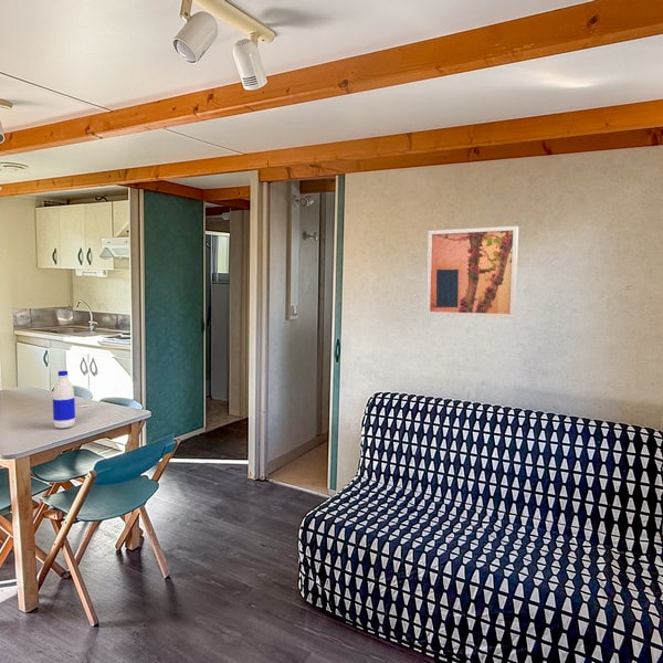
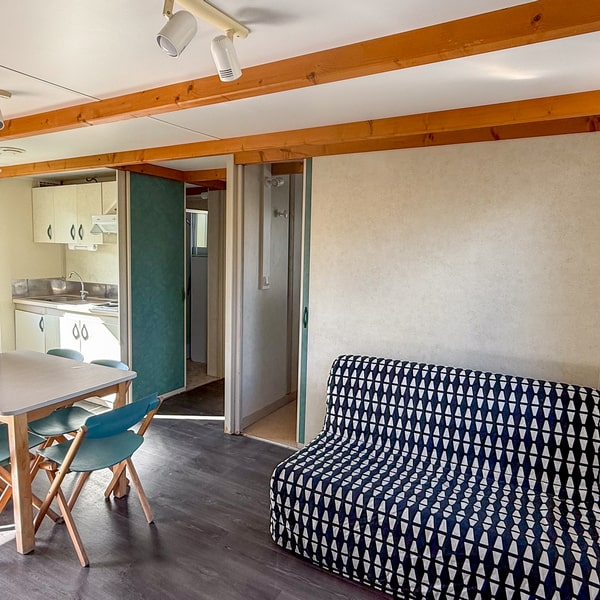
- water bottle (63, 399)
- wall art (470, 273)
